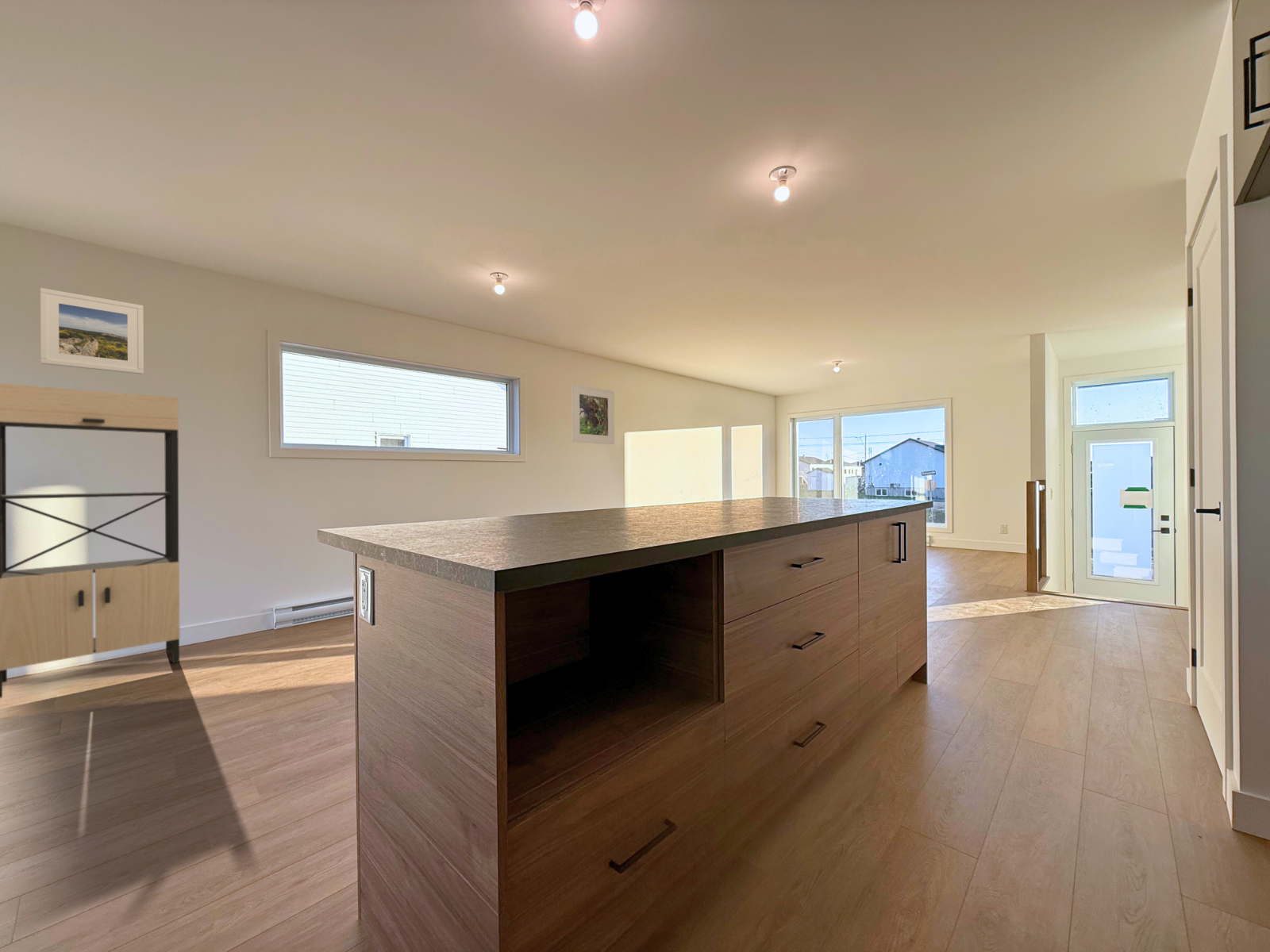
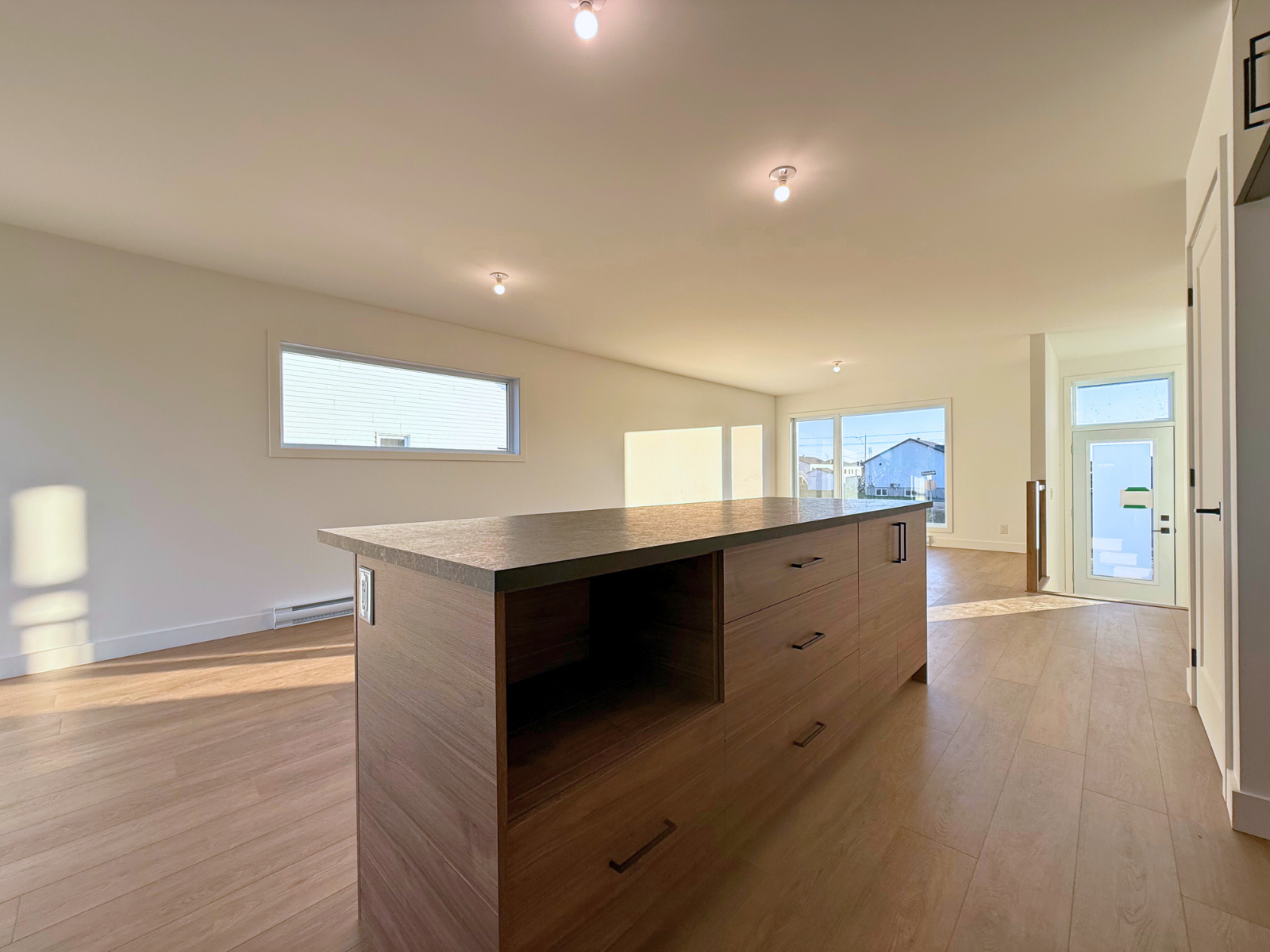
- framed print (594, 415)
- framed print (94, 332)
- shelving unit (92, 532)
